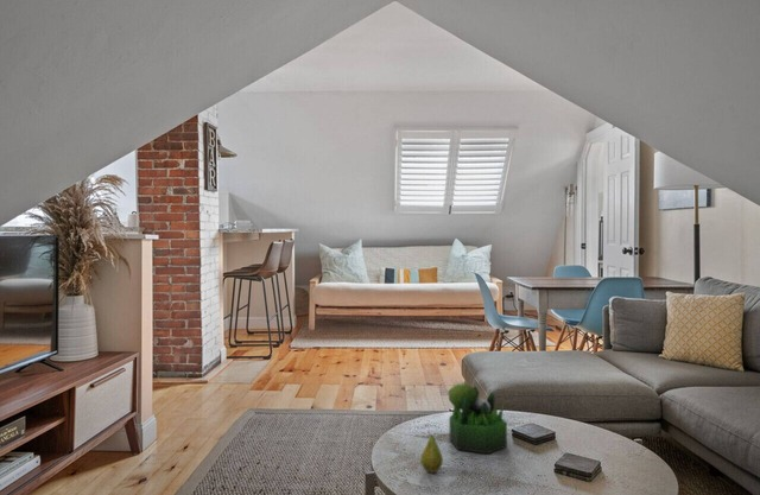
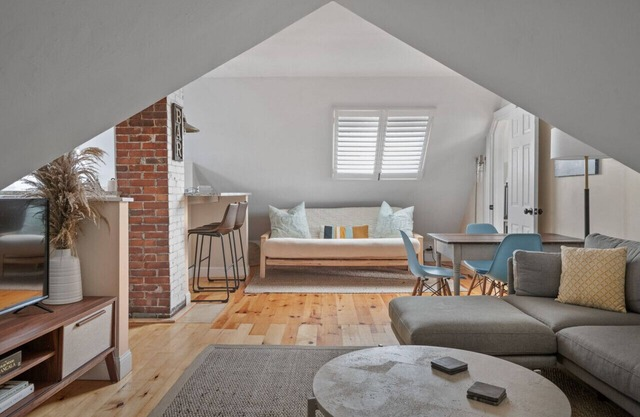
- fruit (431, 450)
- plant (476, 413)
